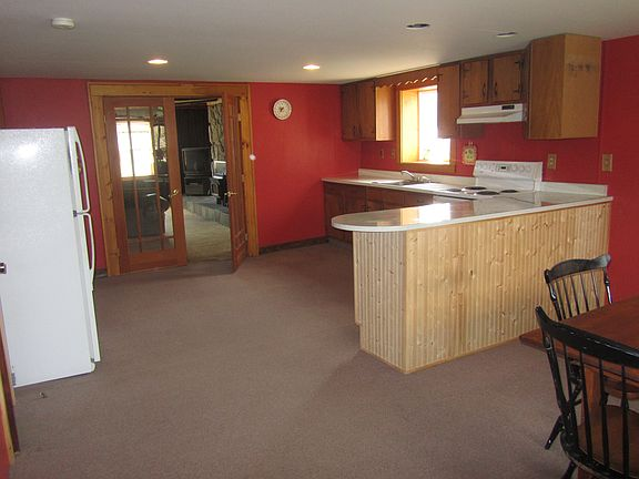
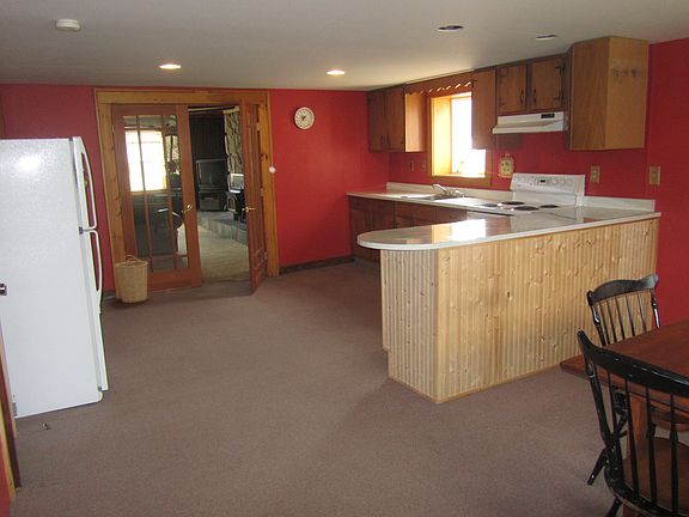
+ basket (132, 278)
